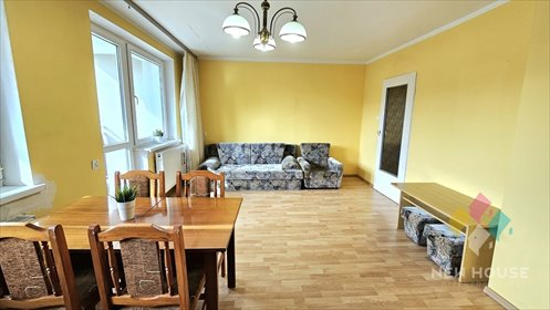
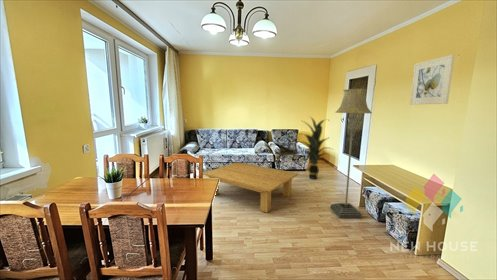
+ indoor plant (312, 147)
+ coffee table (250, 184)
+ floor lamp (349, 153)
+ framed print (429, 82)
